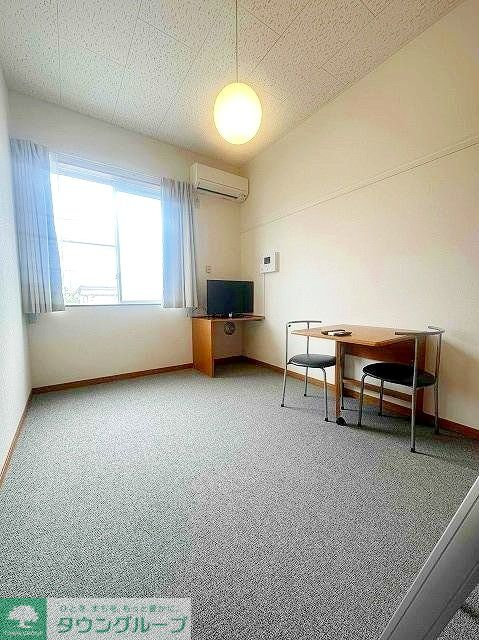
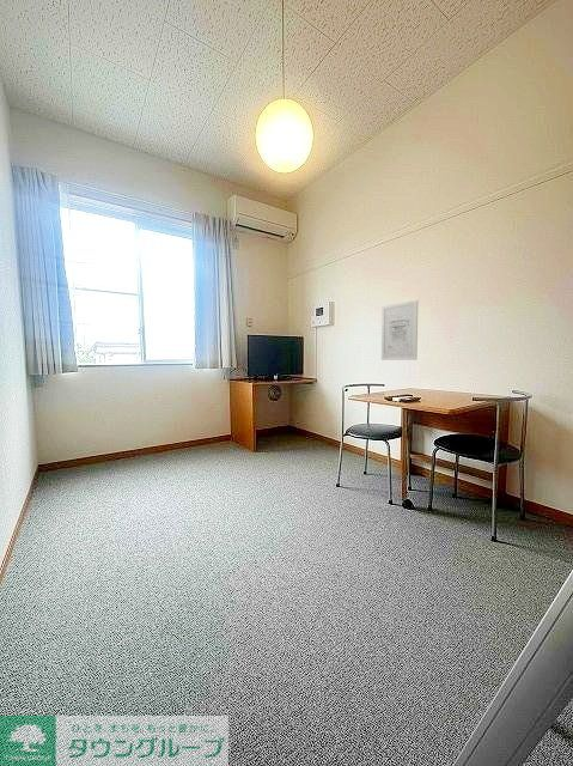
+ wall art (398, 332)
